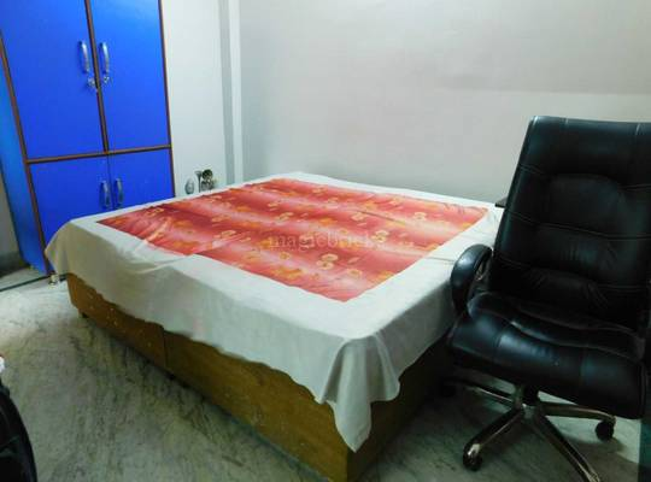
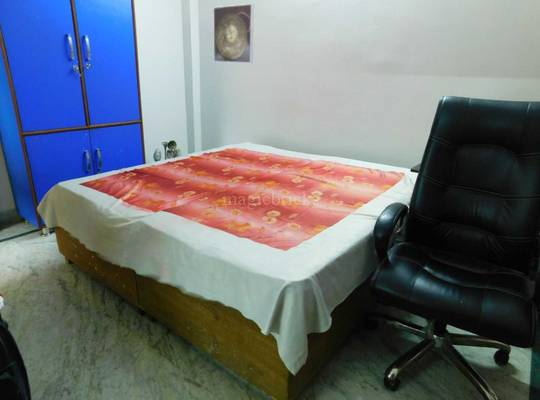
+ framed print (232, 34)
